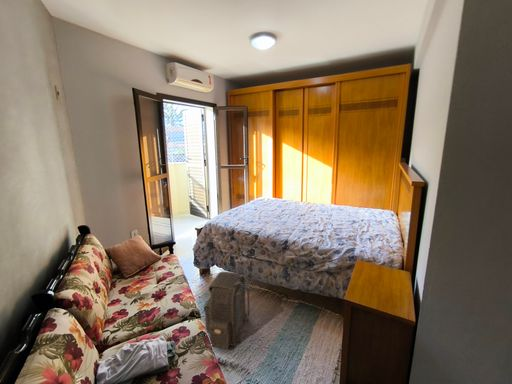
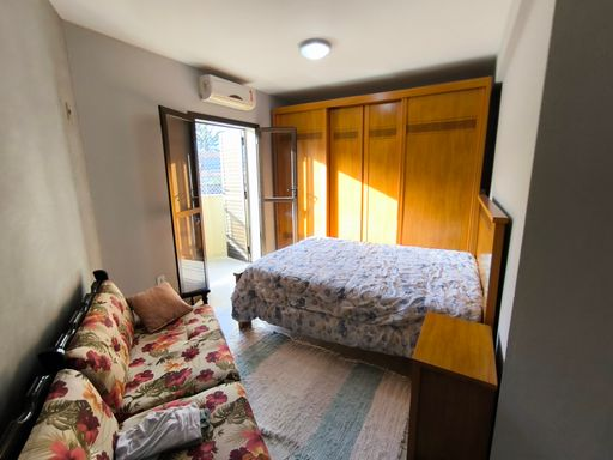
- backpack (228, 303)
